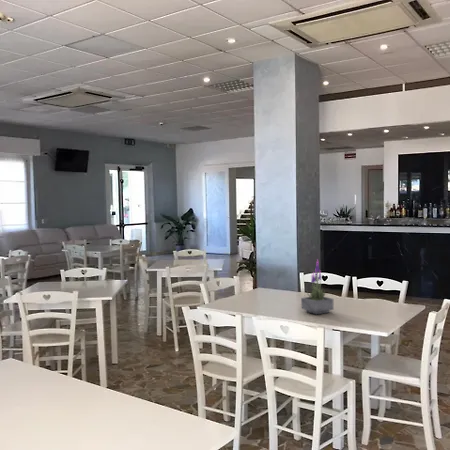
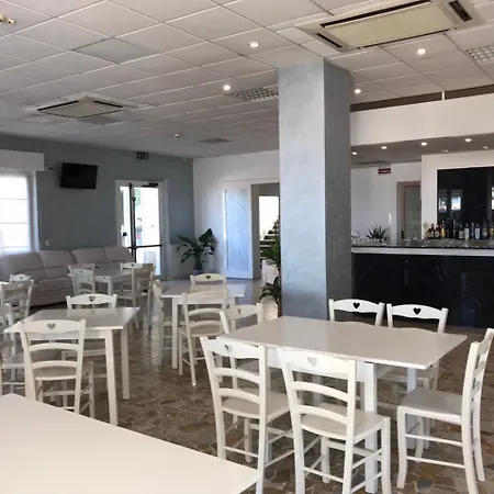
- potted plant (317, 285)
